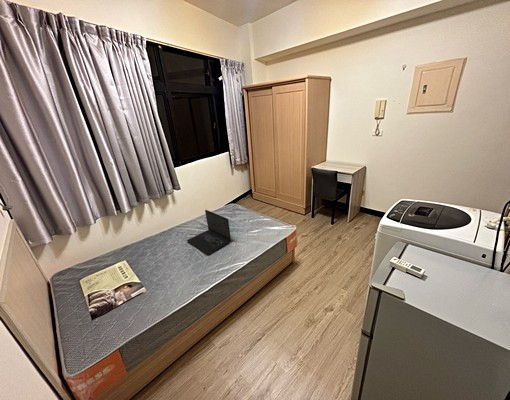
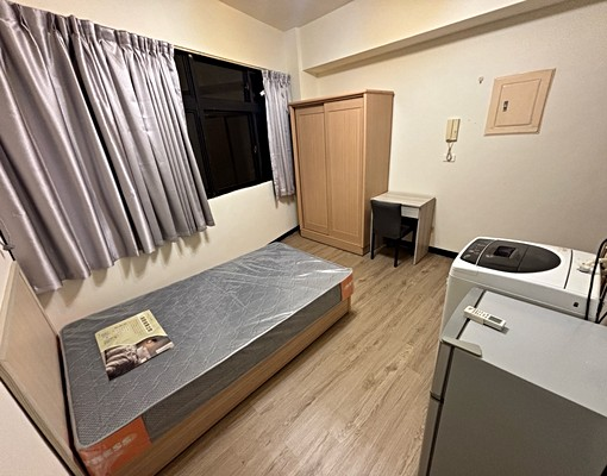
- laptop (206, 231)
